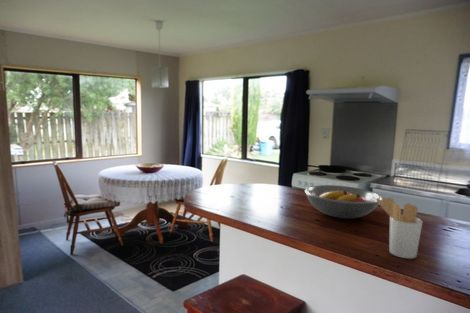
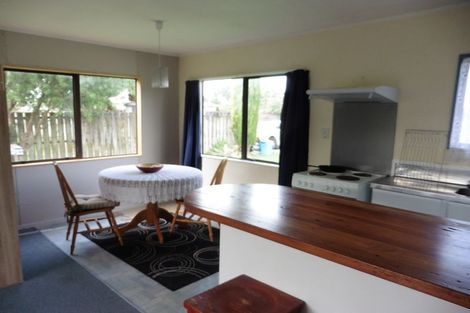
- fruit bowl (341, 200)
- utensil holder (397, 225)
